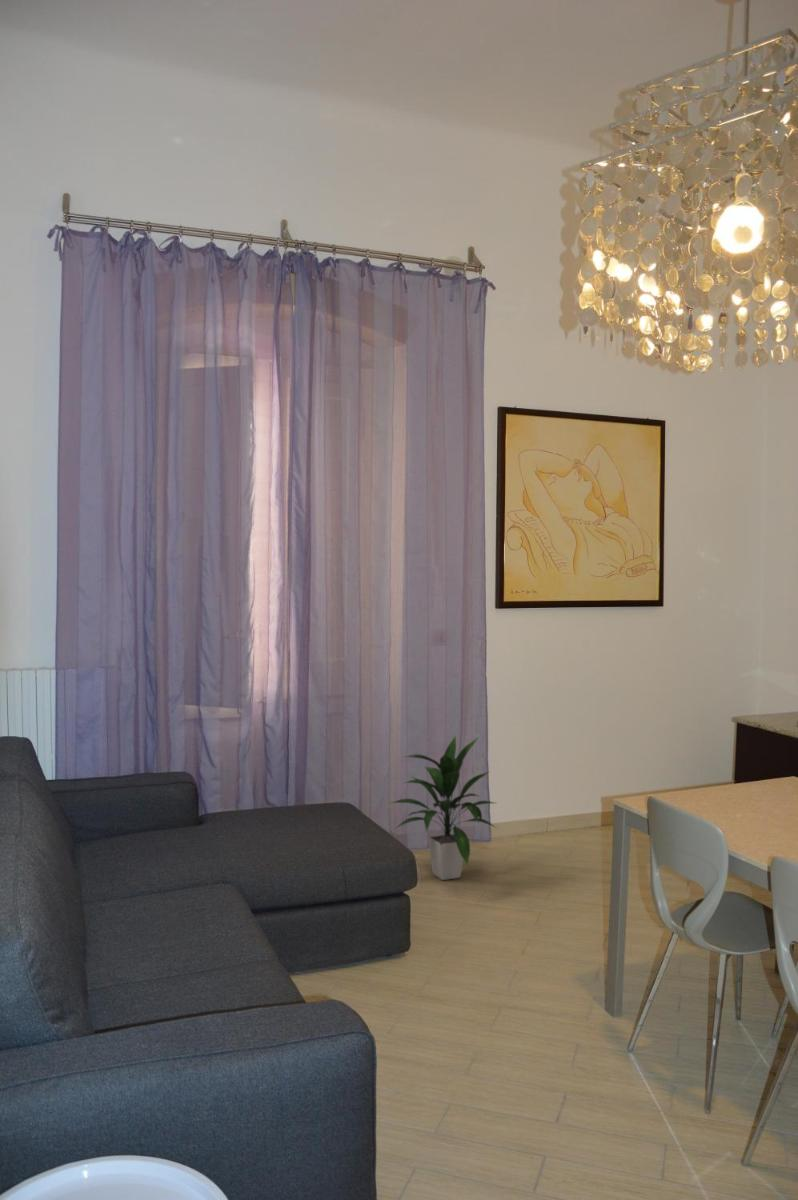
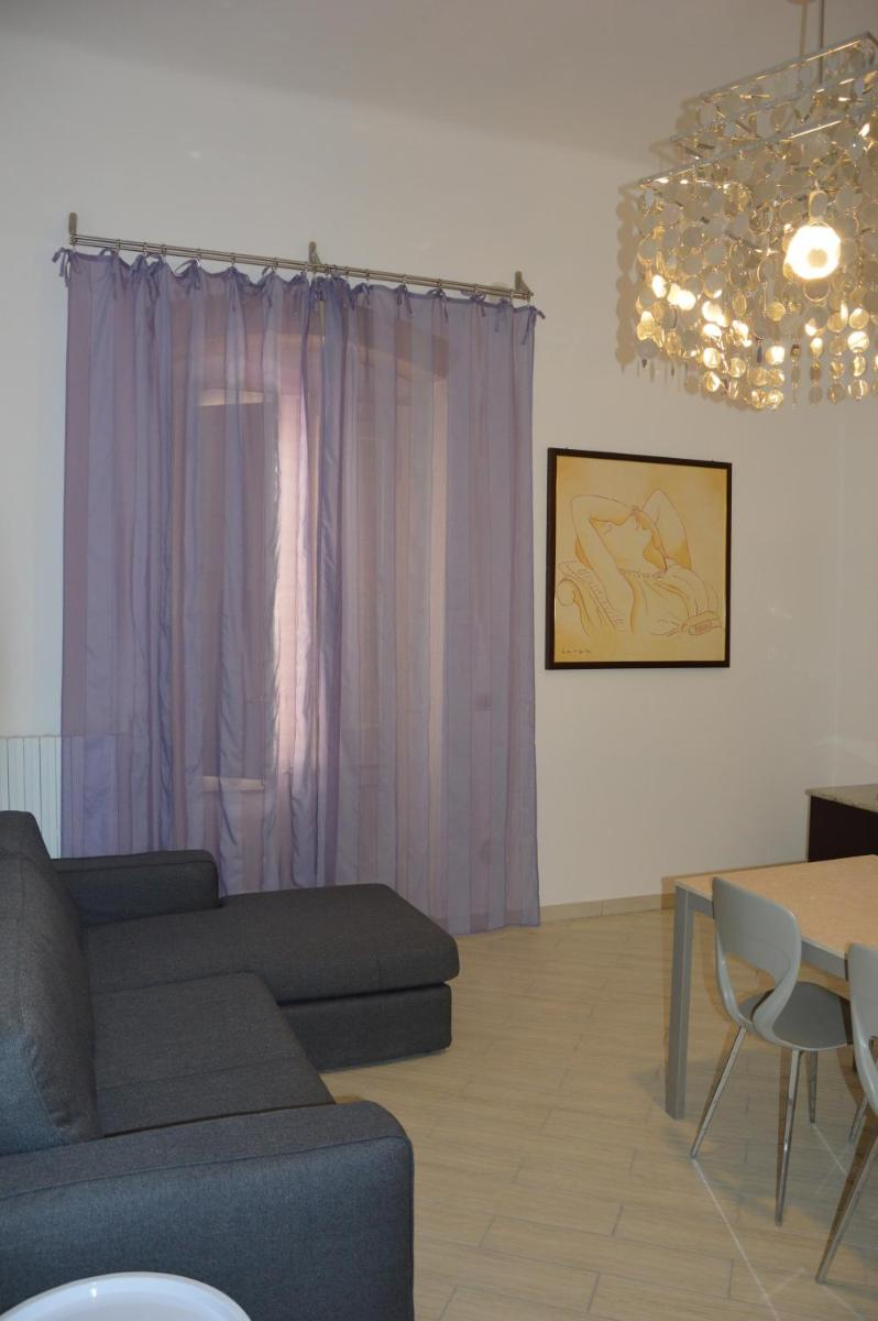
- indoor plant (446, 807)
